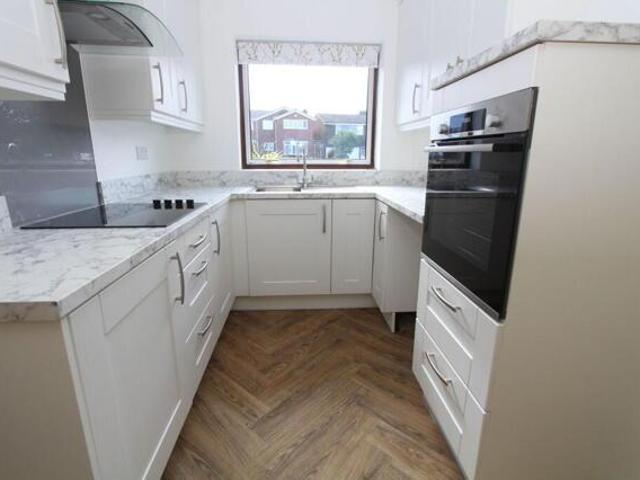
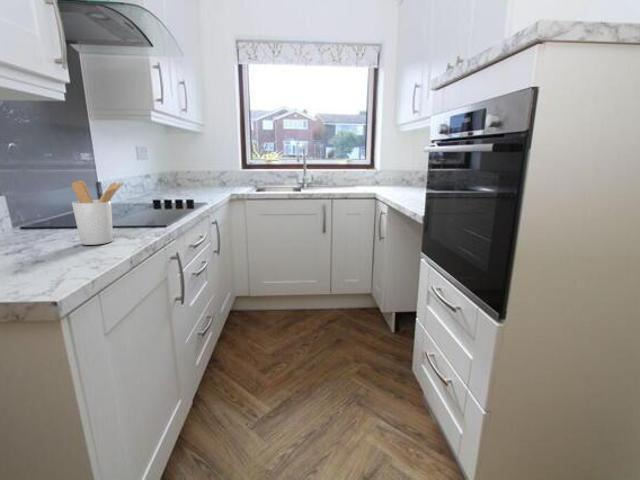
+ utensil holder (101, 210)
